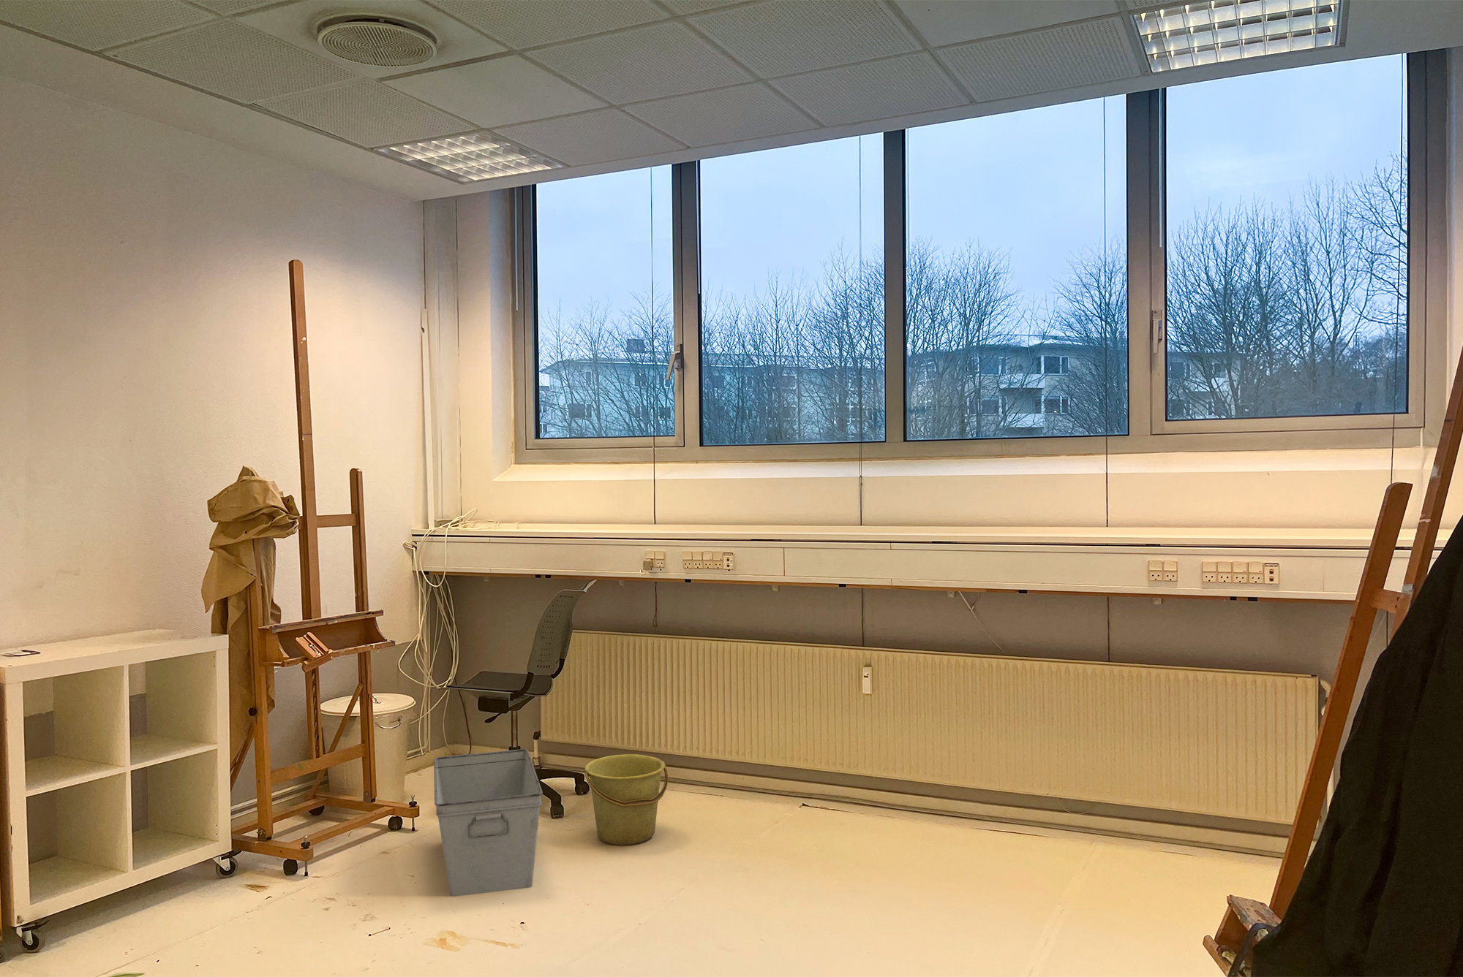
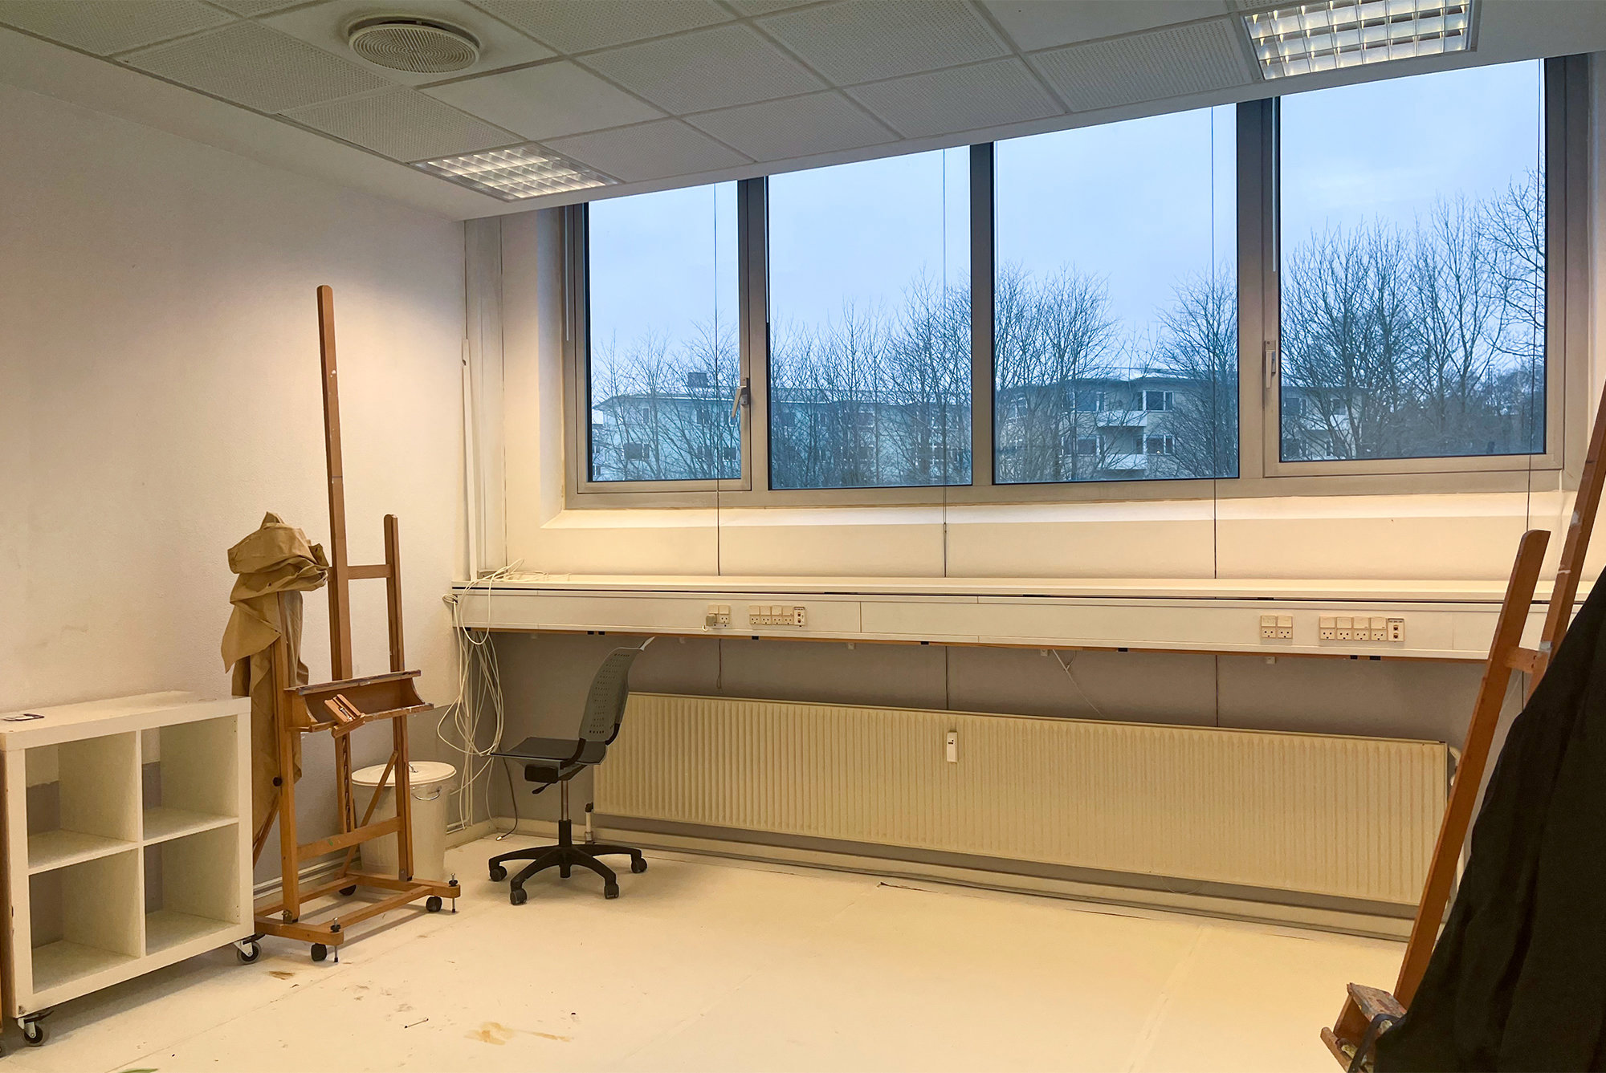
- storage bin (485, 818)
- bucket (625, 800)
